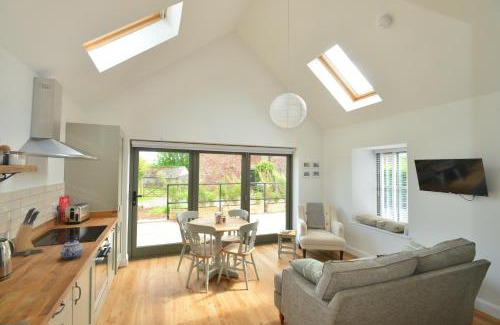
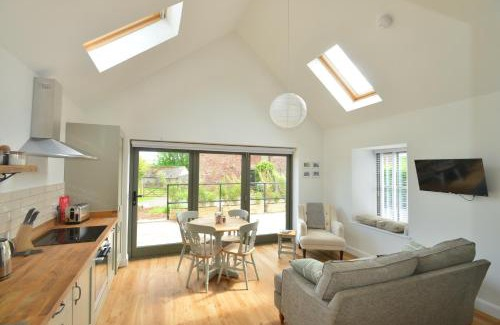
- teapot (71, 248)
